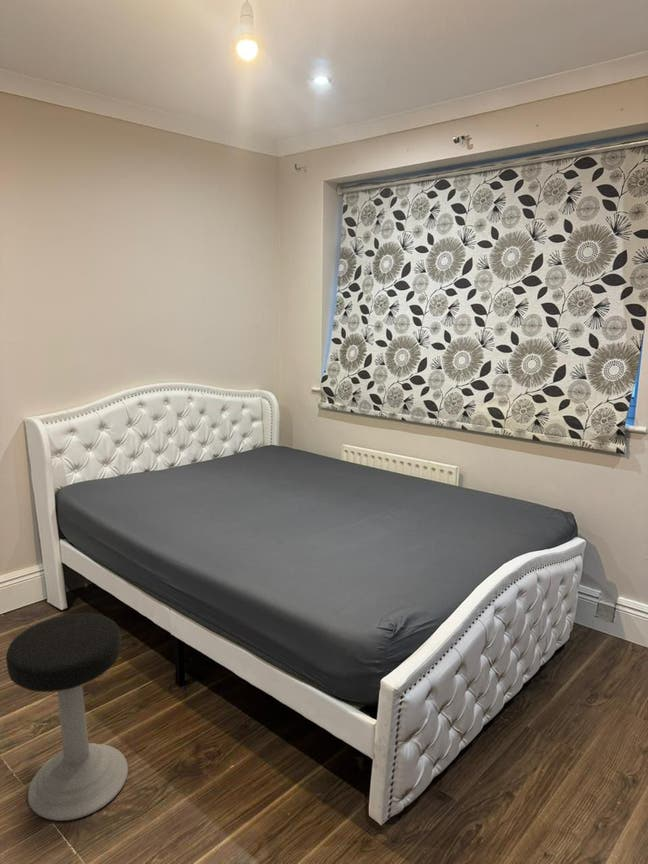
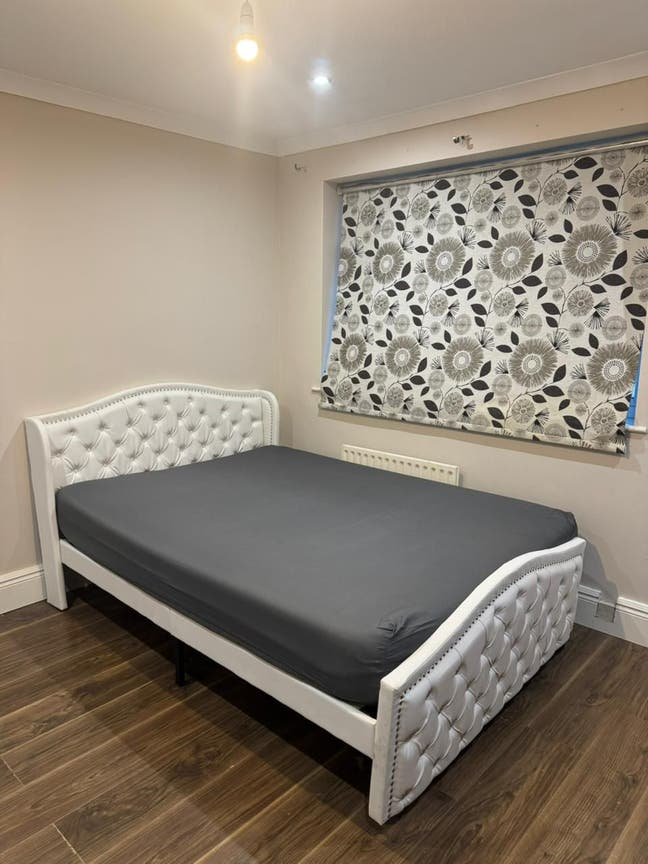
- stool (72, 712)
